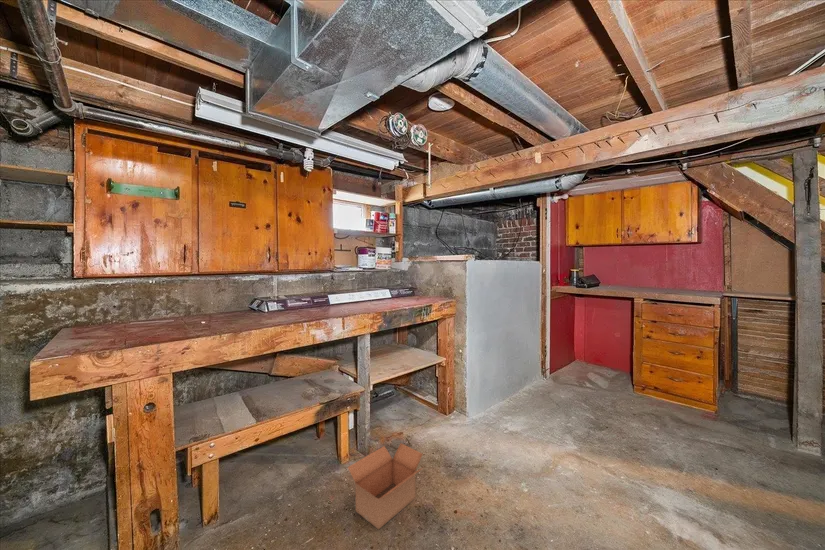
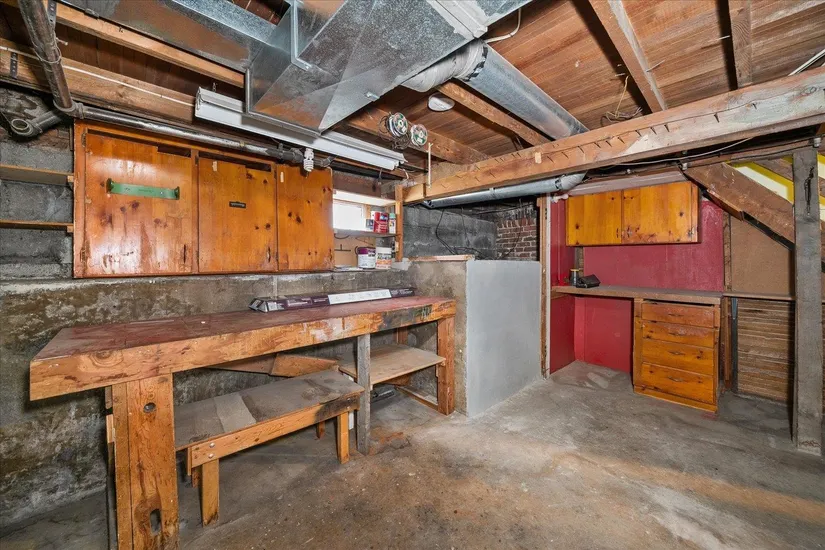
- cardboard box (386, 484)
